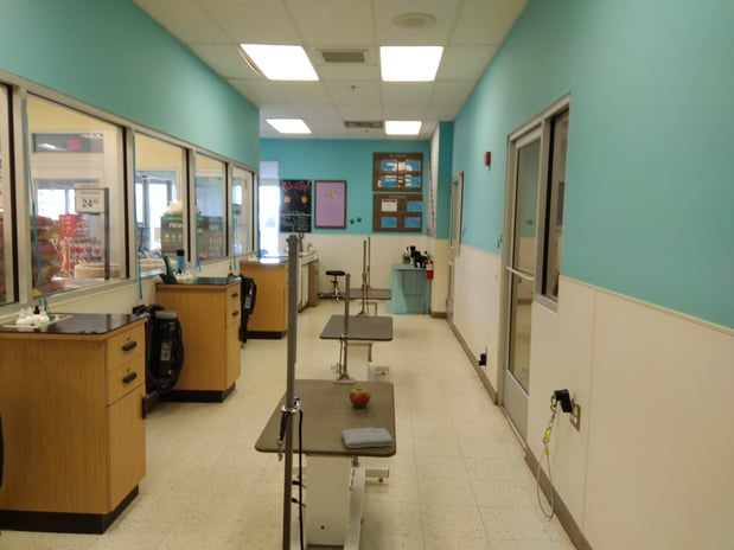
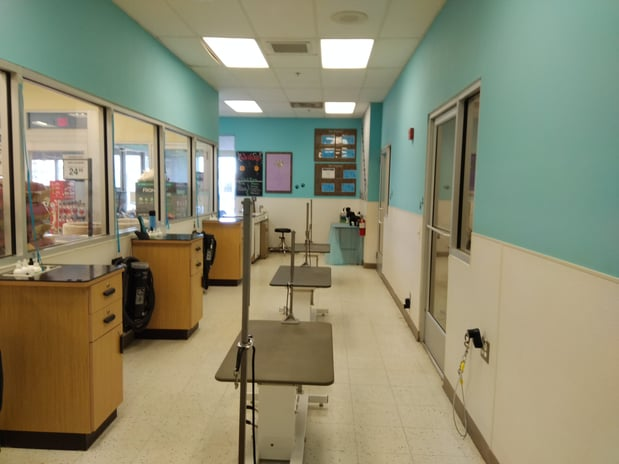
- washcloth (366, 436)
- apple (359, 397)
